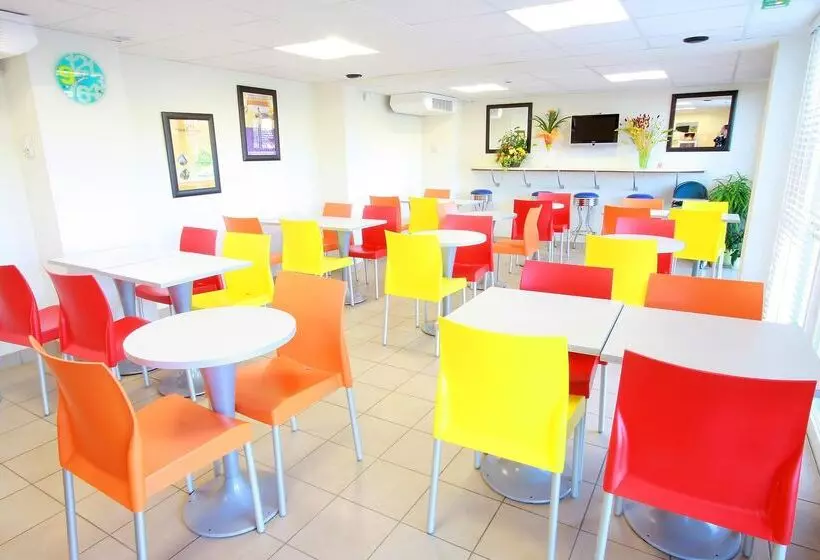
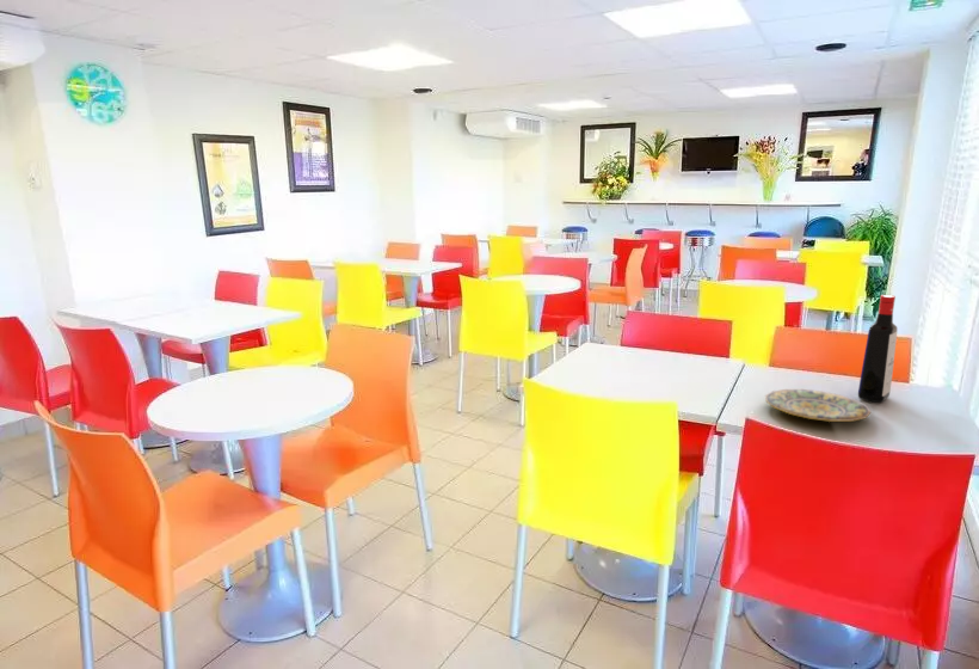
+ plate (815, 407)
+ liquor bottle (880, 348)
